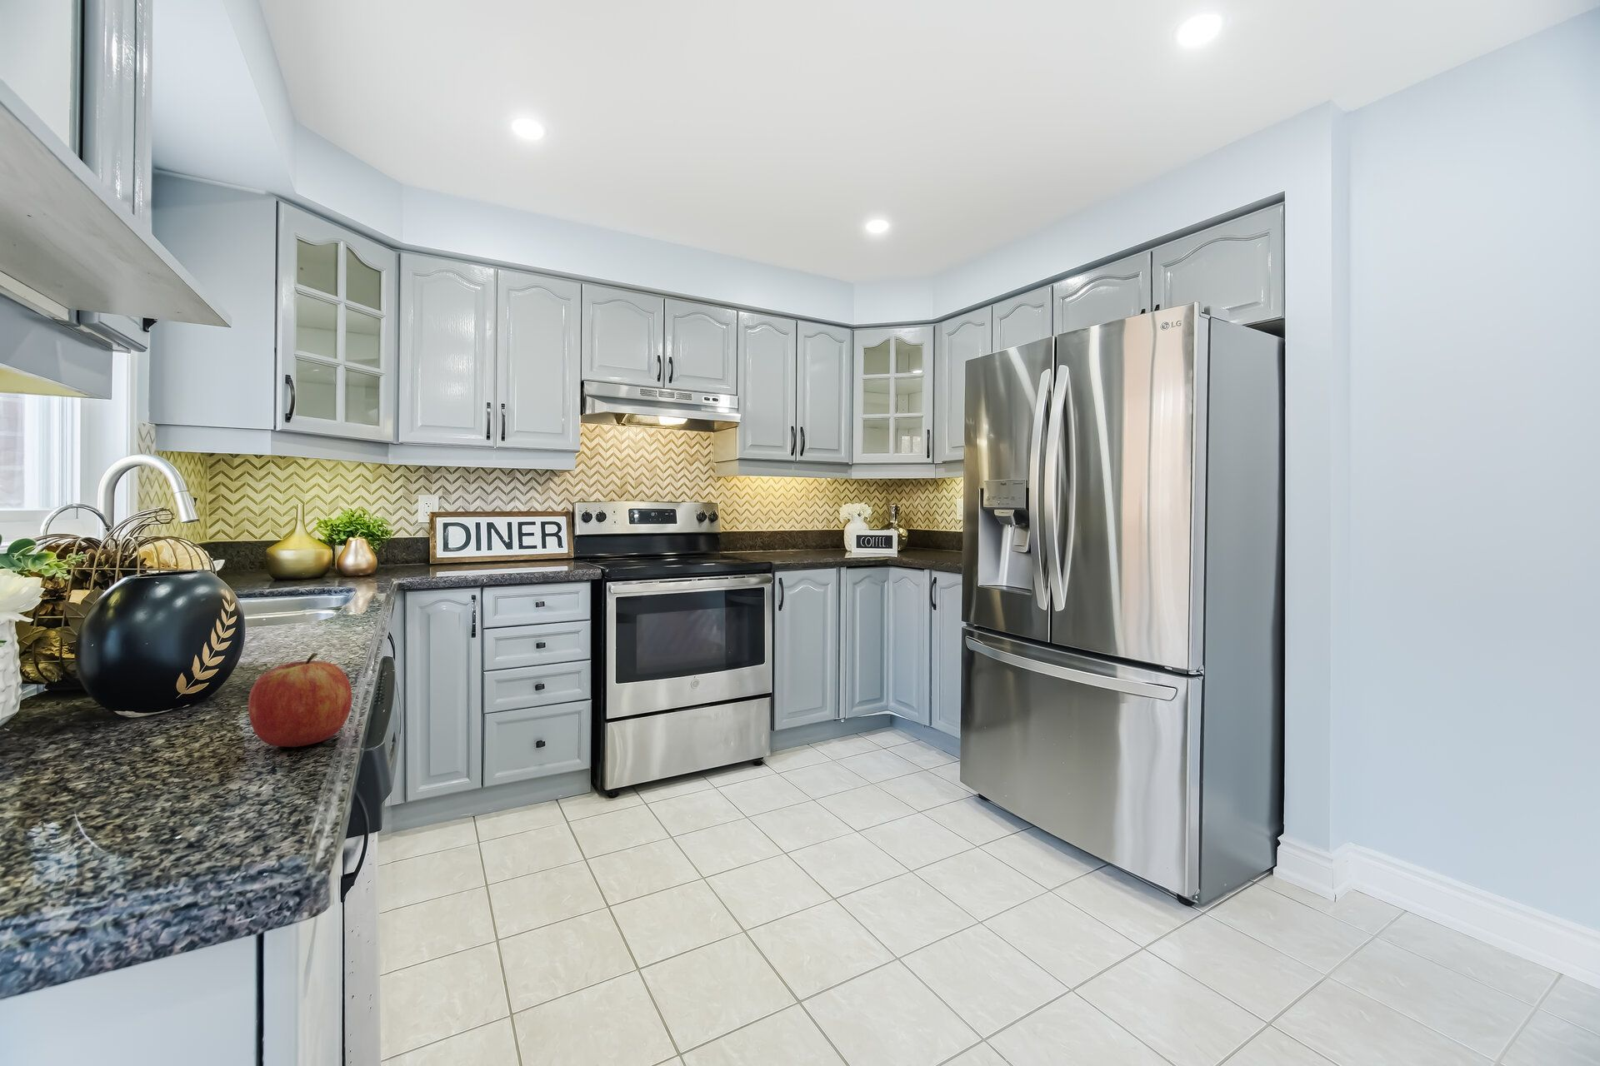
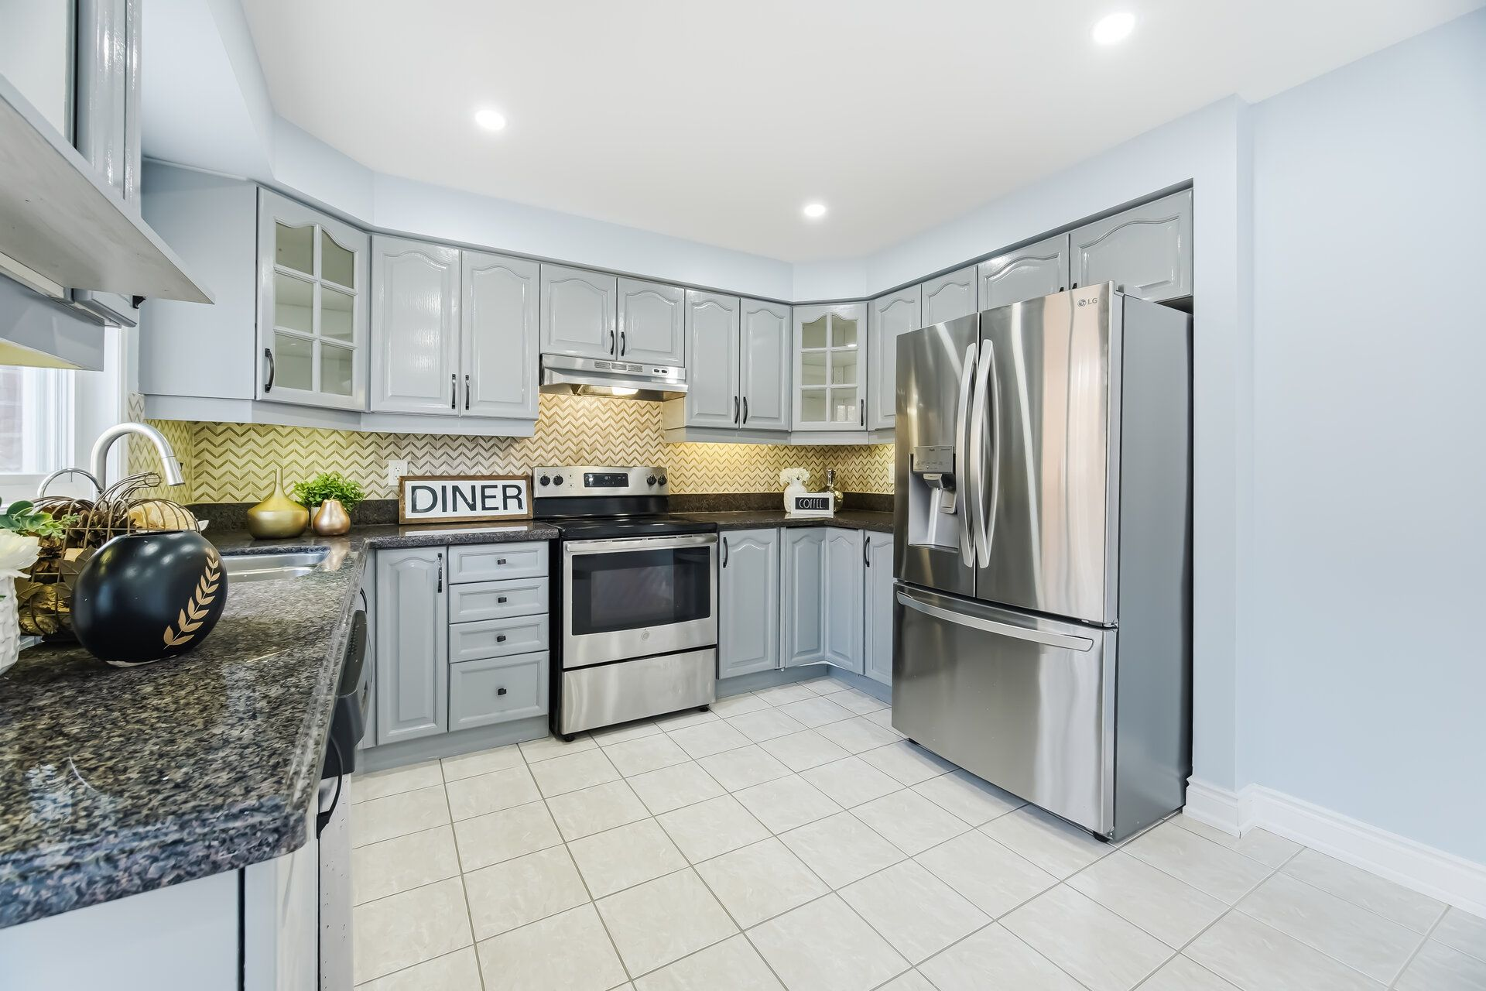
- apple (301, 697)
